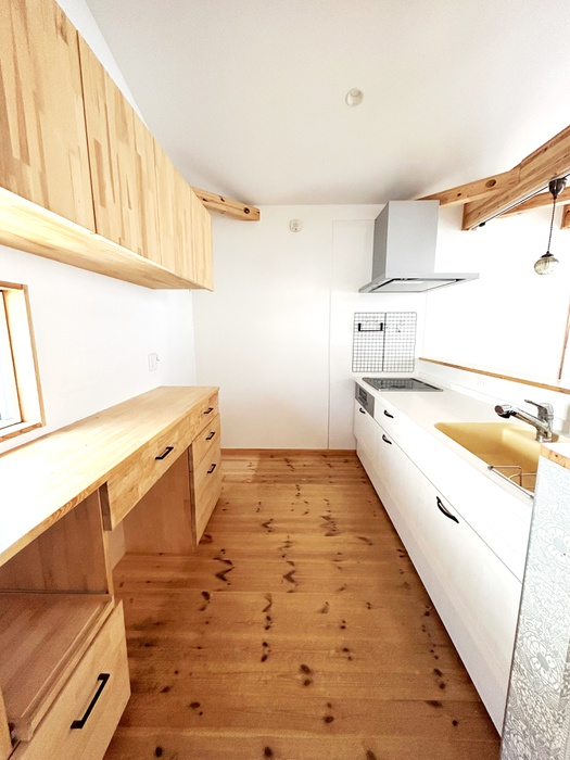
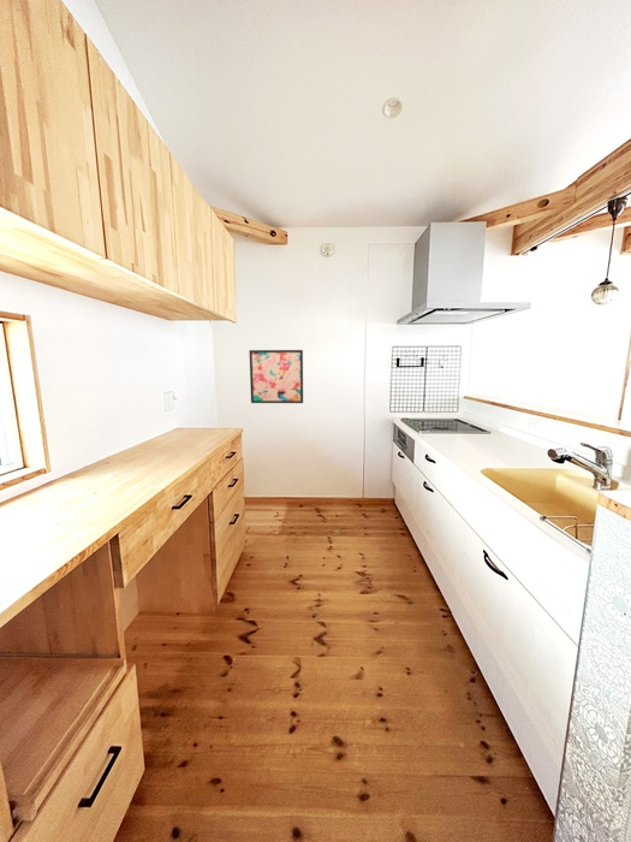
+ wall art (276, 376)
